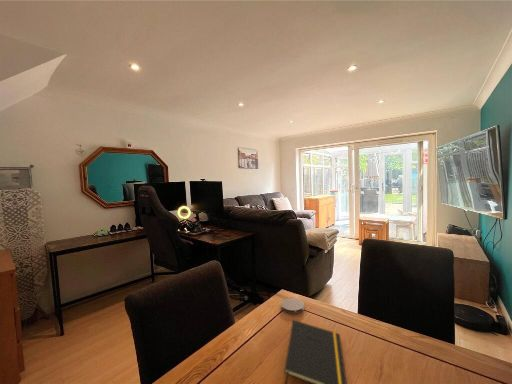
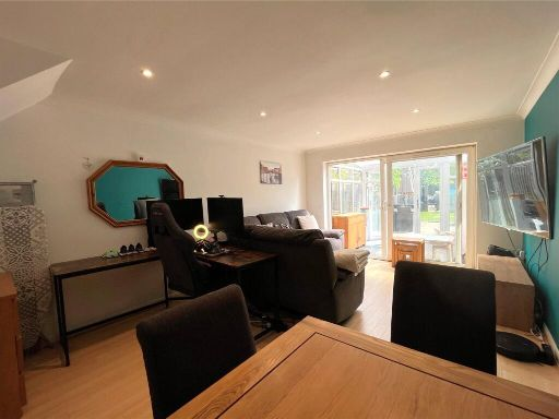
- coaster (292, 305)
- notepad (315, 351)
